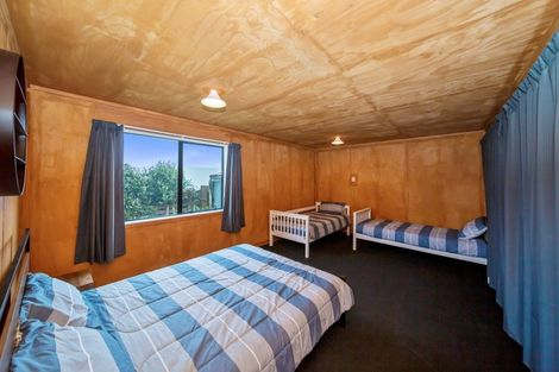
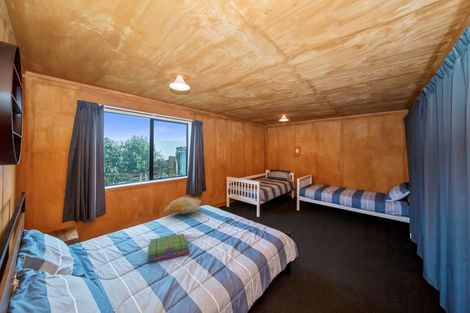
+ decorative pillow (184, 205)
+ stack of books (168, 246)
